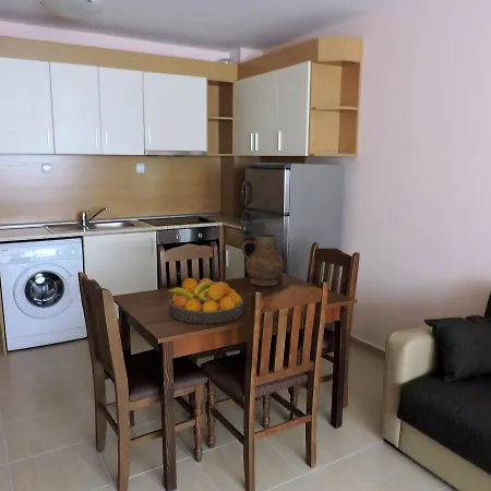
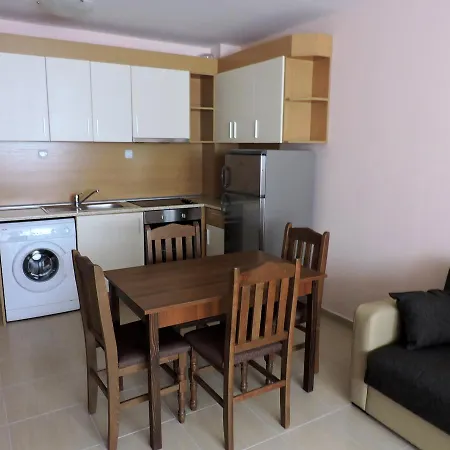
- fruit bowl (206, 296)
- jug (262, 259)
